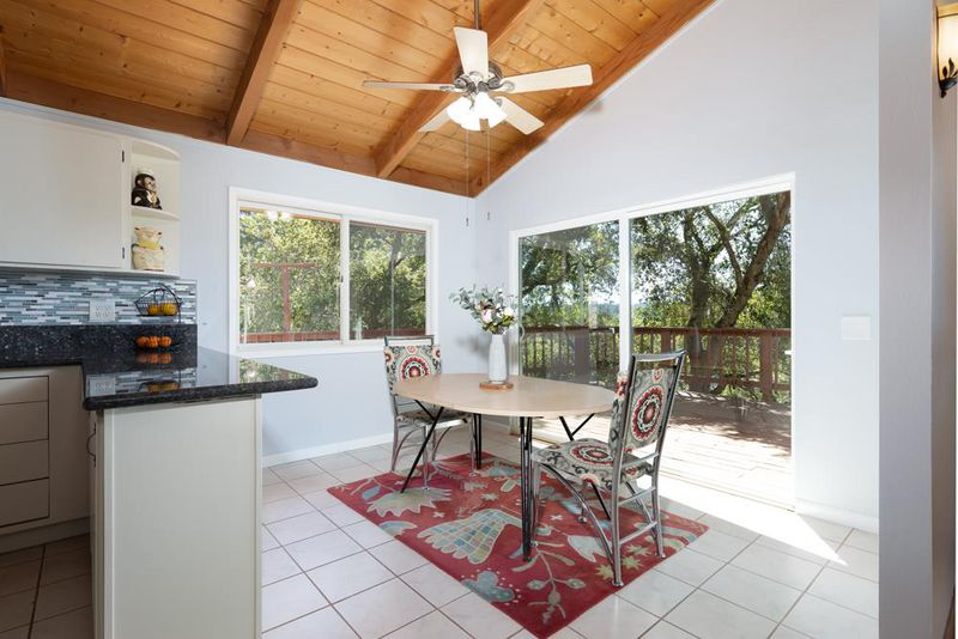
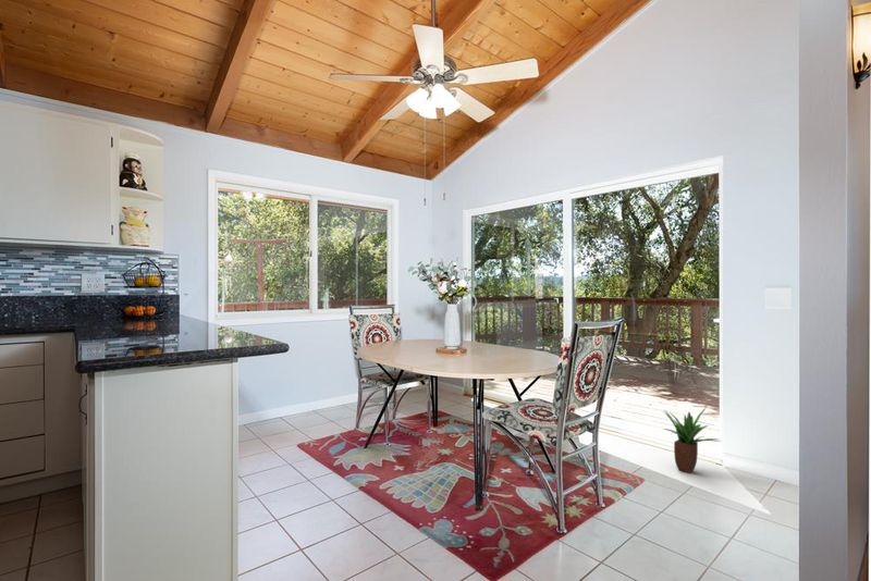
+ potted plant (690, 437)
